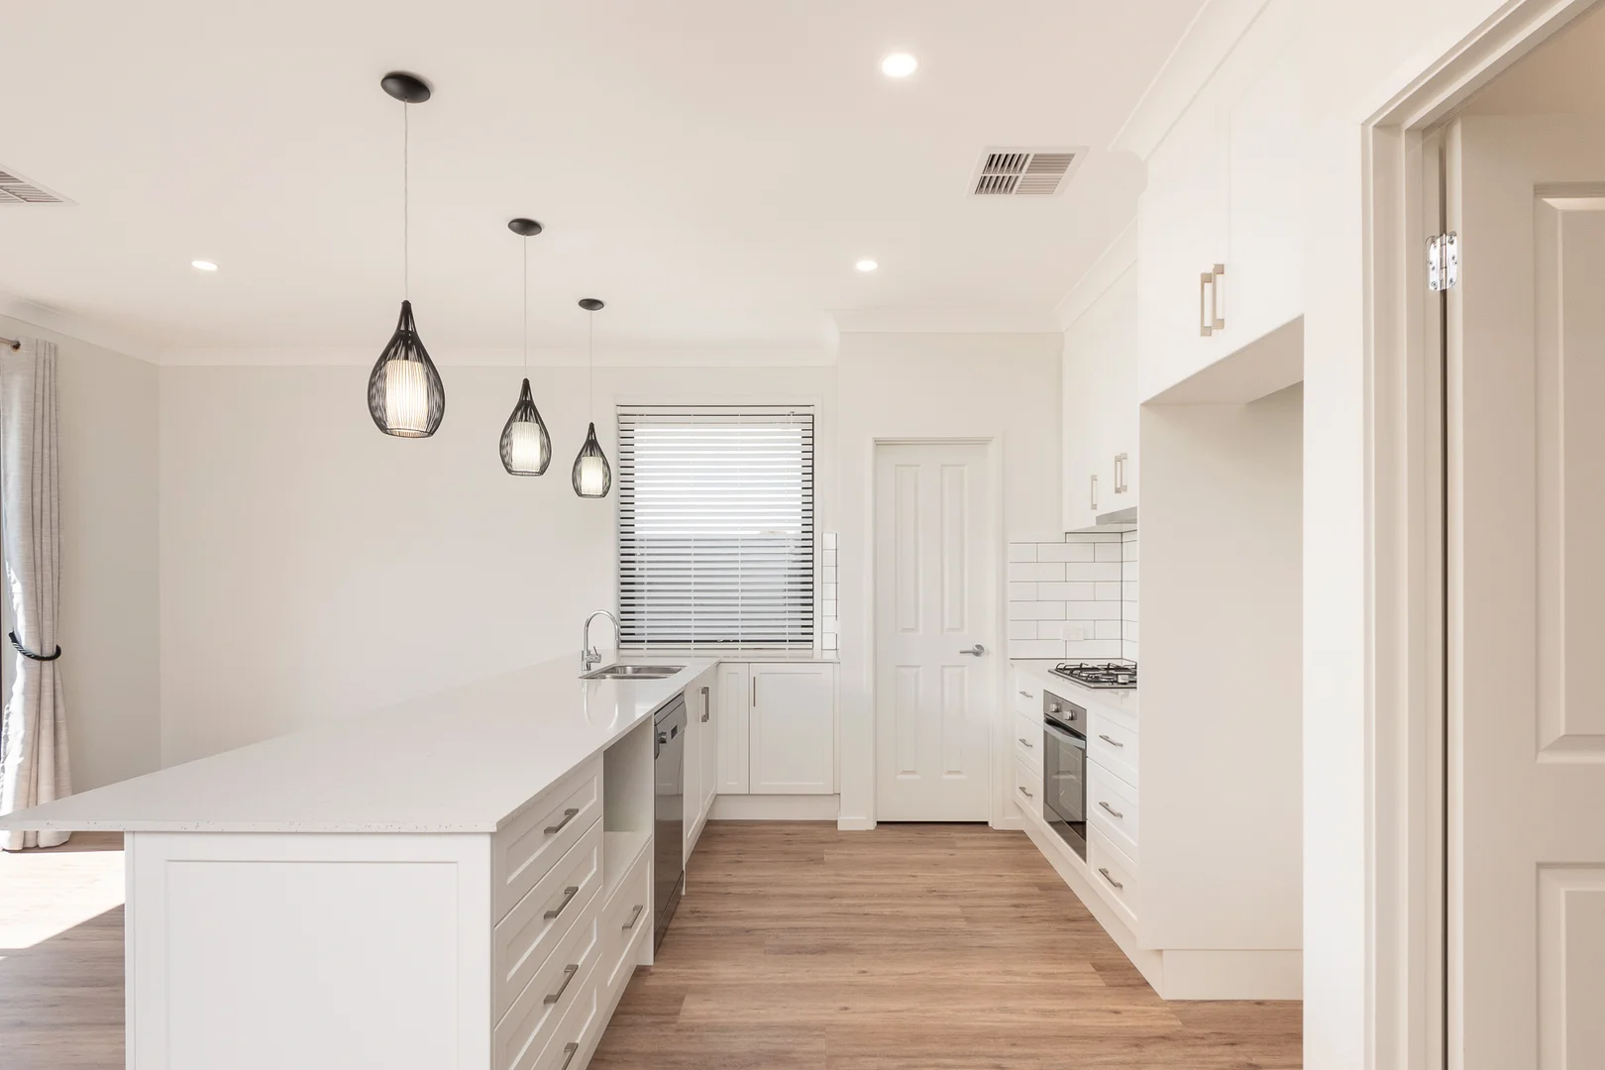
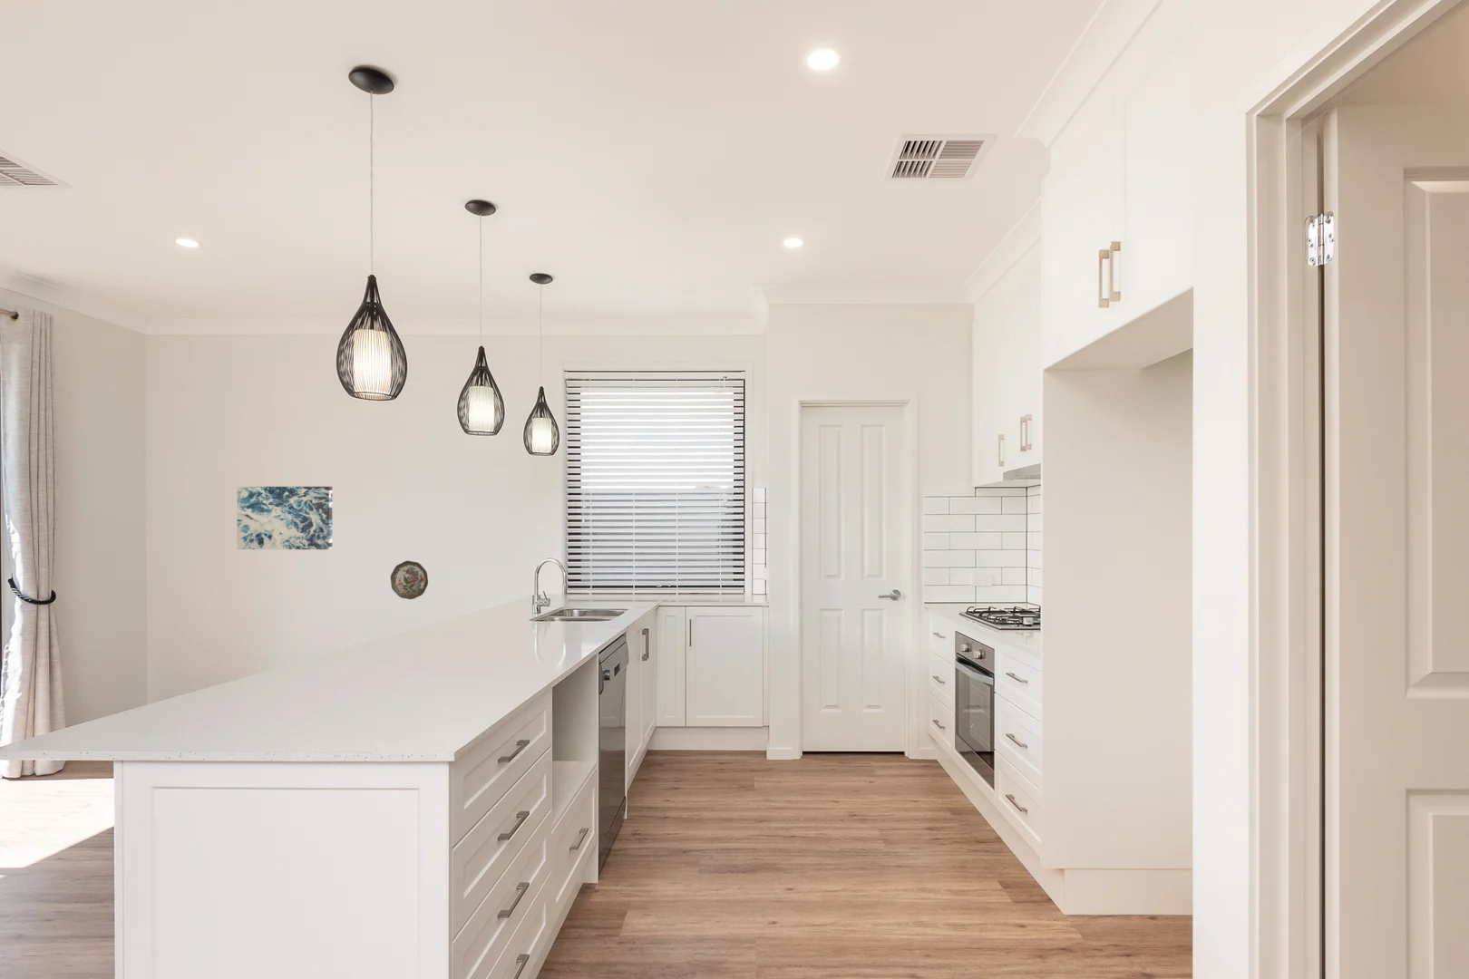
+ decorative plate (410, 579)
+ wall art (285, 518)
